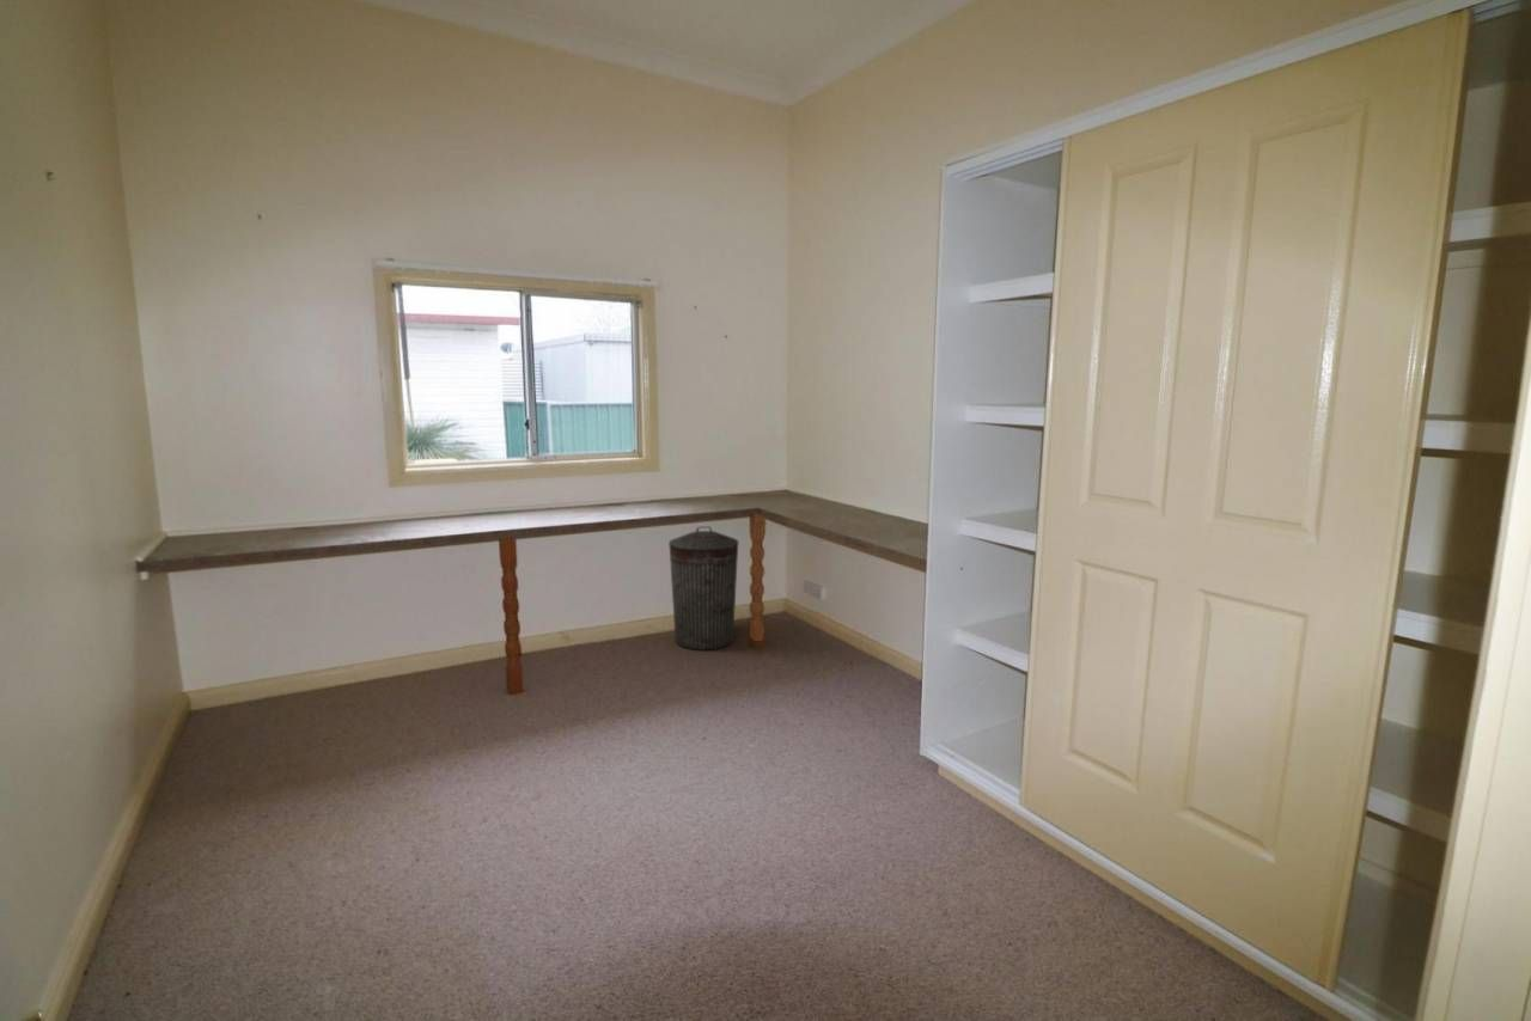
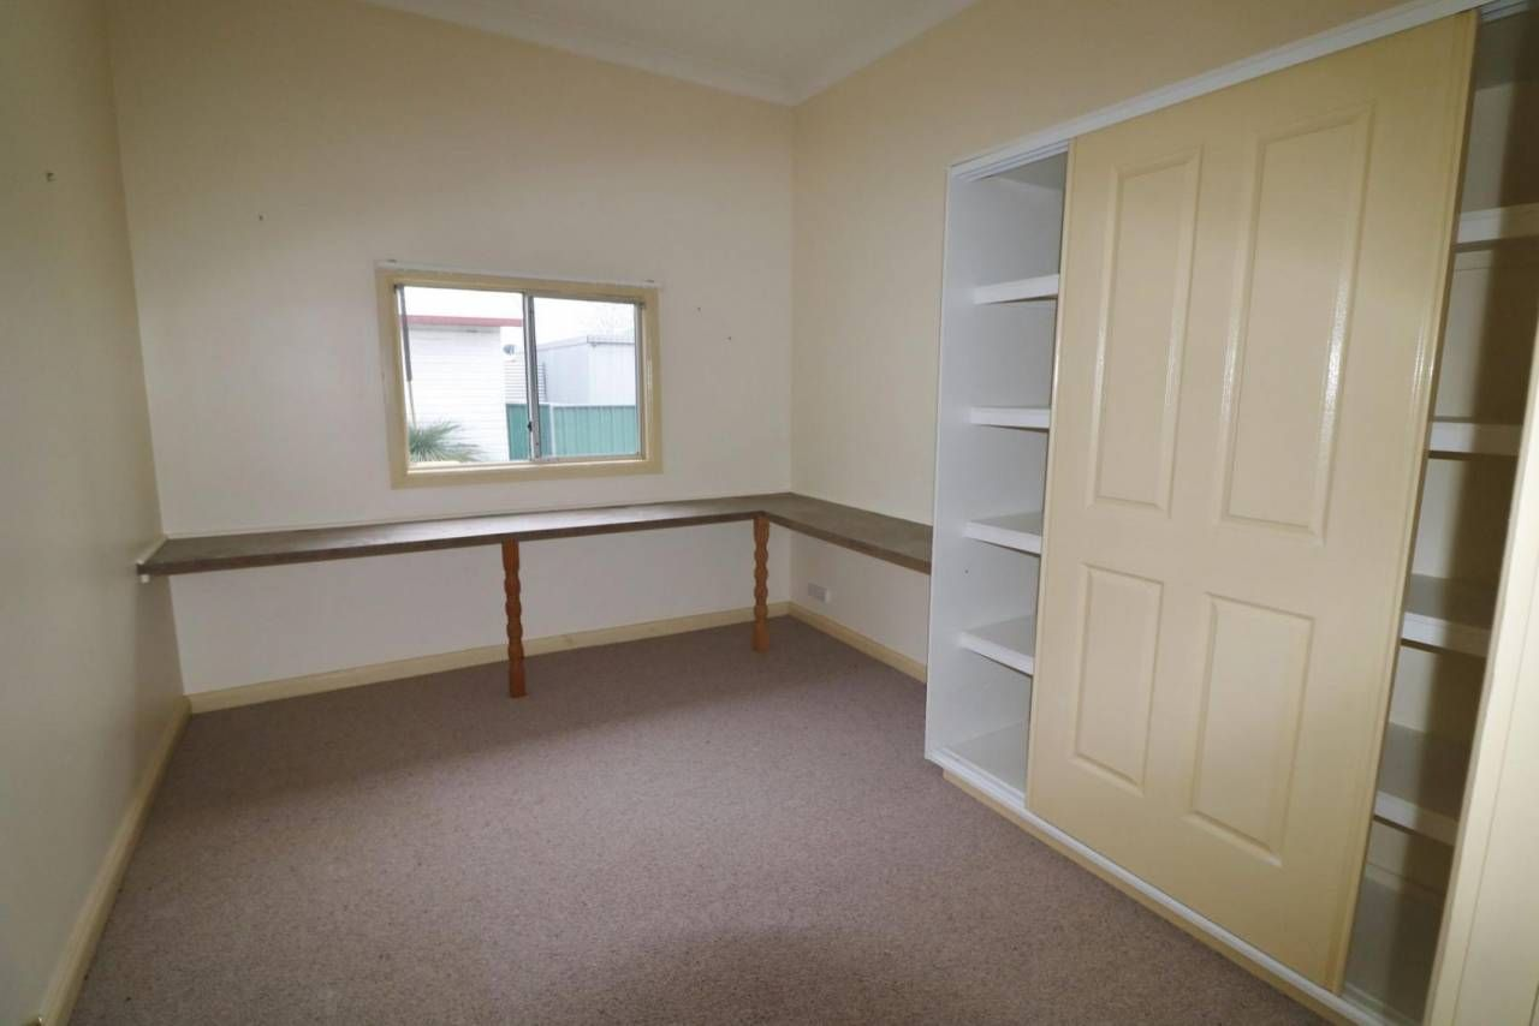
- trash can (703, 583)
